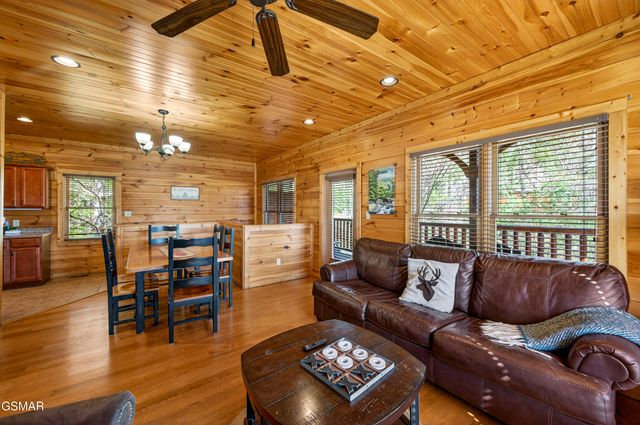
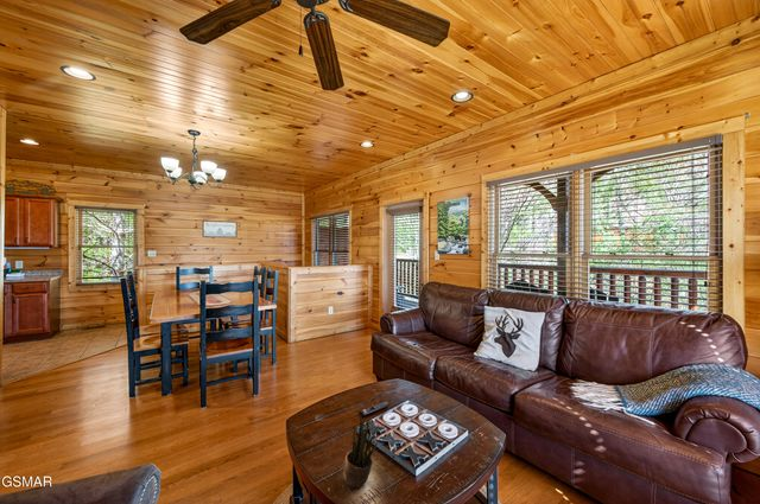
+ potted plant (361, 448)
